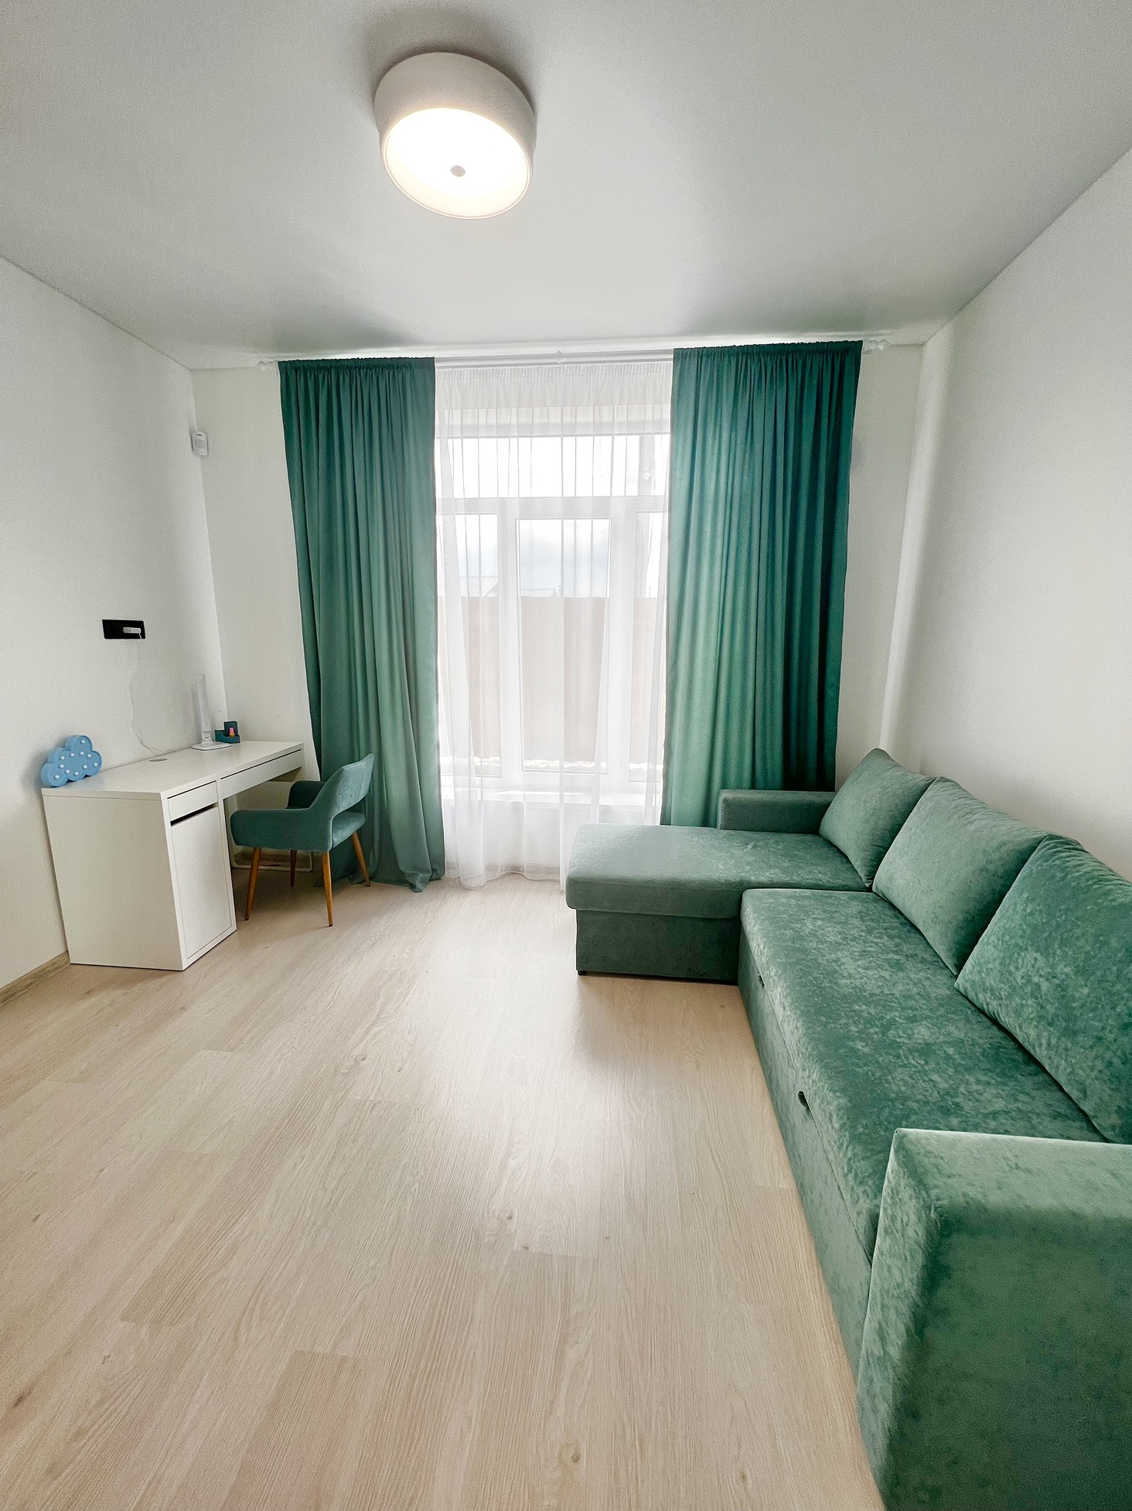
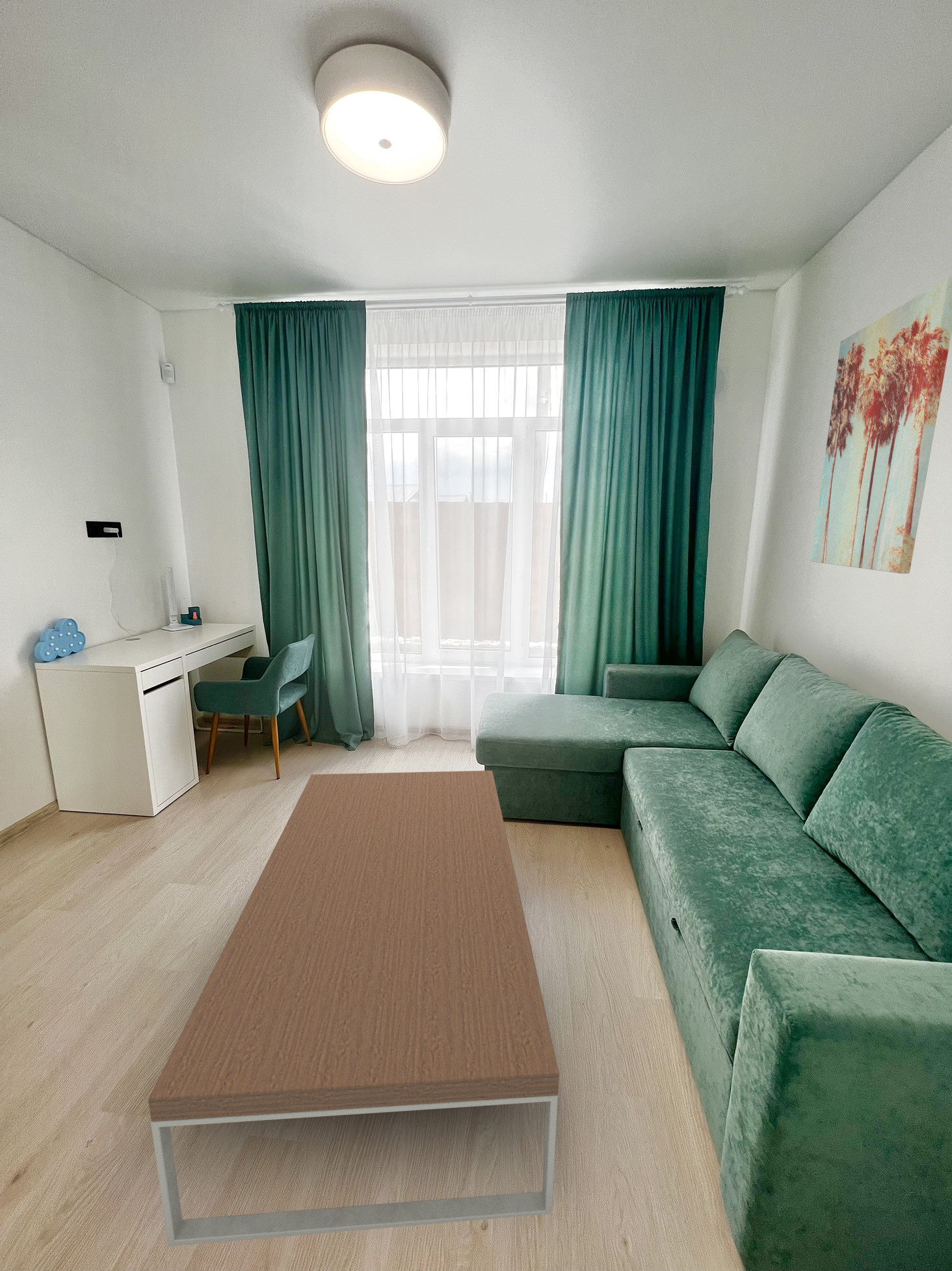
+ wall art (871, 446)
+ coffee table (390, 920)
